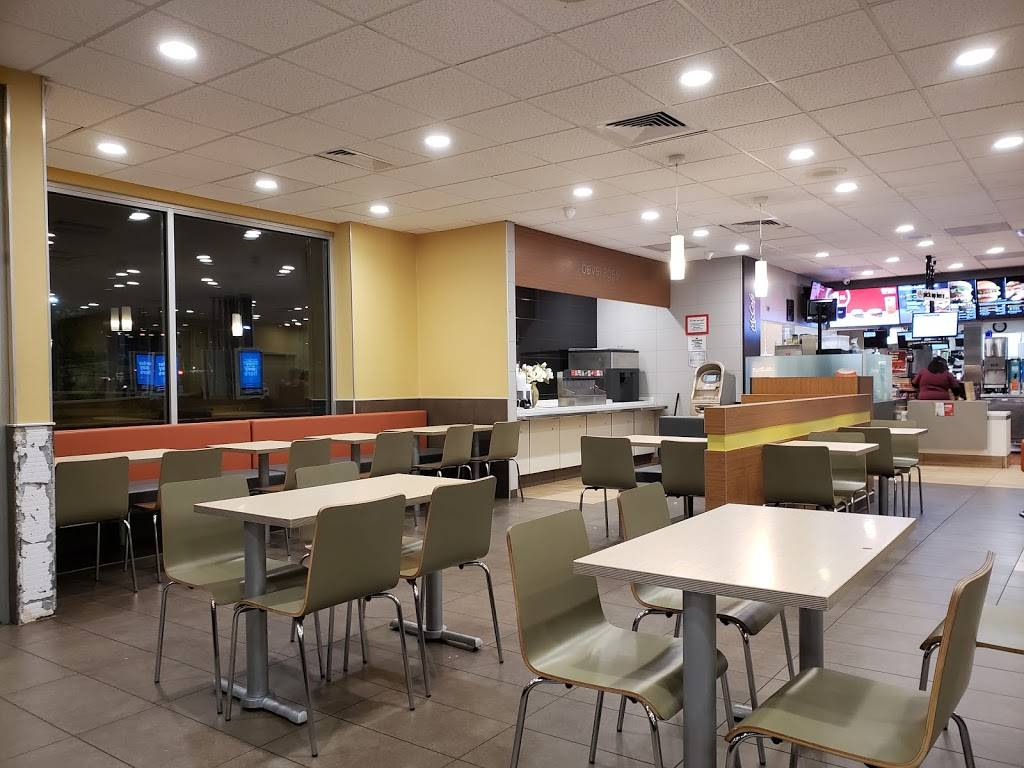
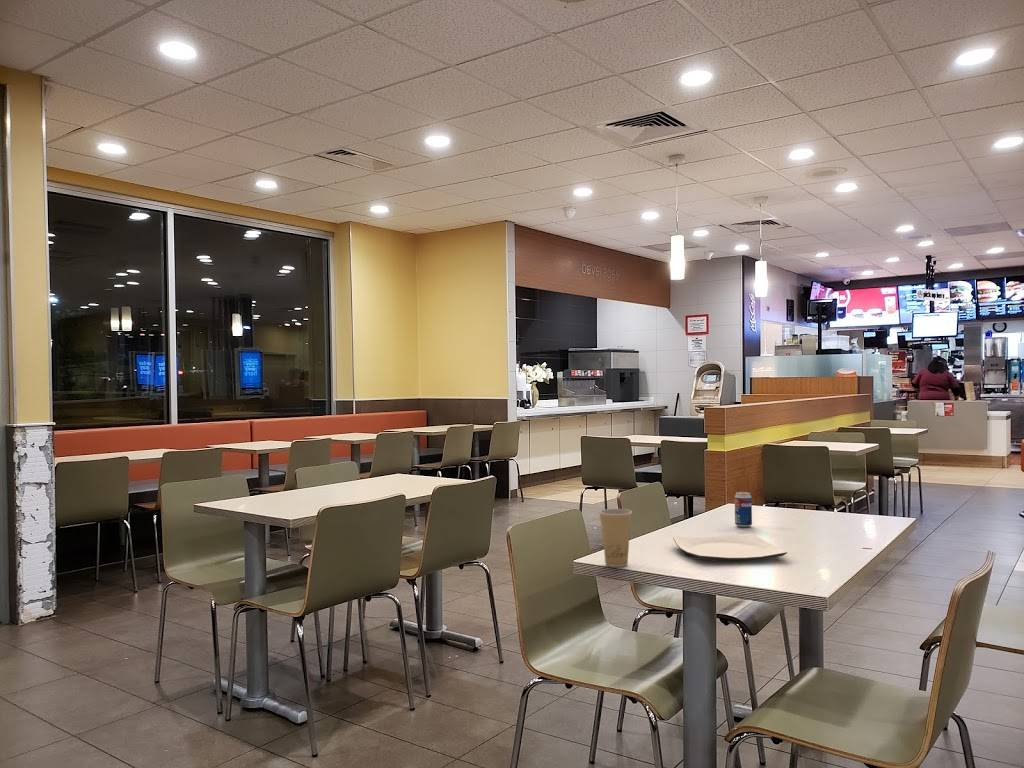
+ plate (727, 548)
+ paper cup (616, 537)
+ beverage can (743, 509)
